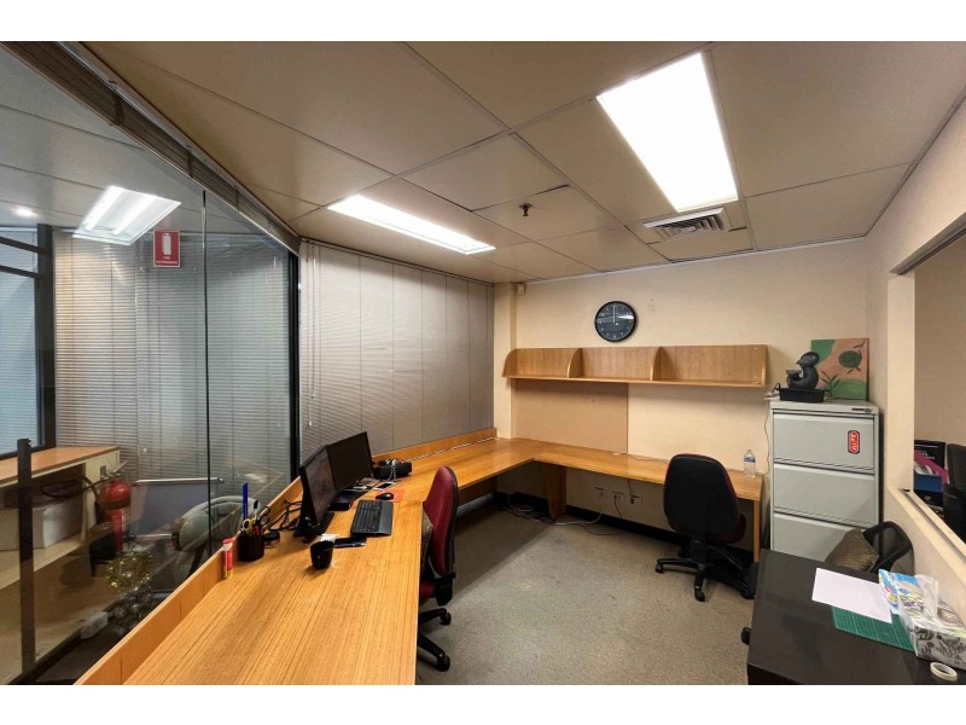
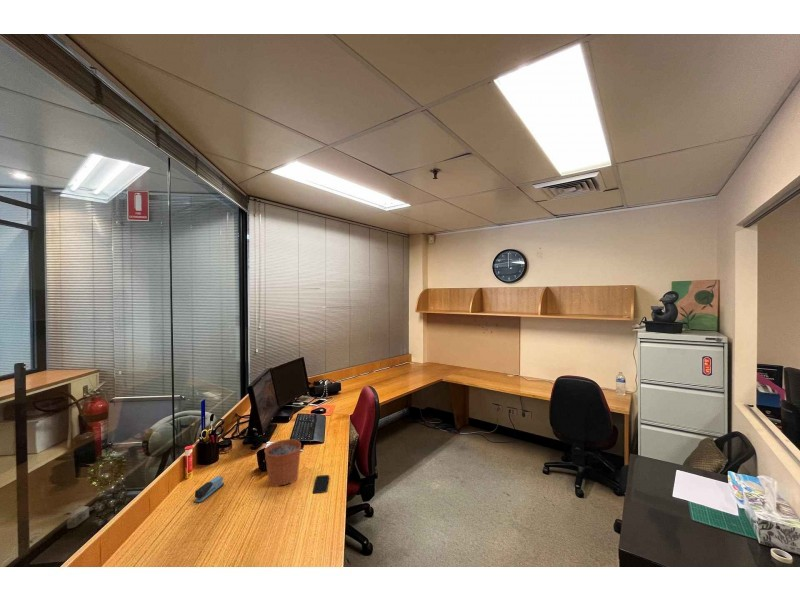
+ smartphone (321, 483)
+ plant pot (283, 455)
+ stapler (209, 487)
